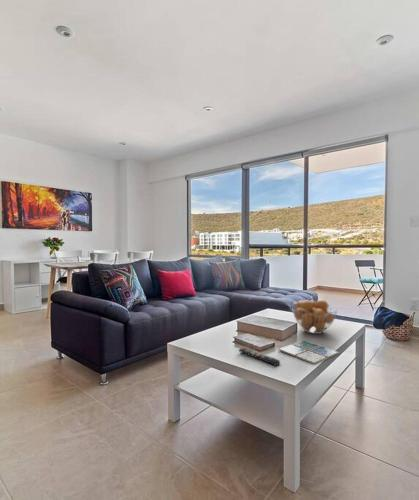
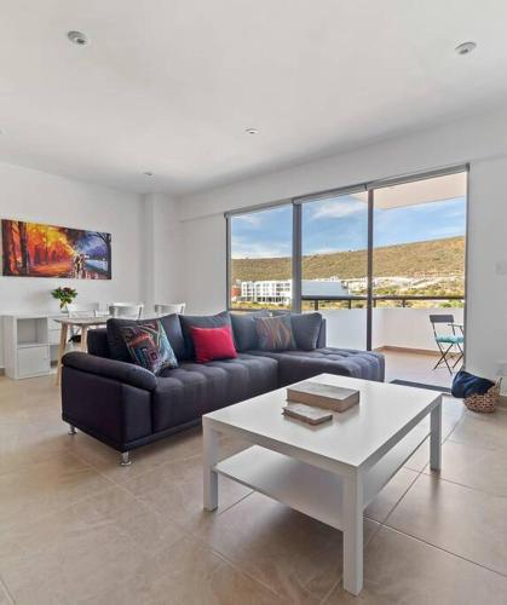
- drink coaster (308, 351)
- fruit basket (313, 315)
- remote control (258, 355)
